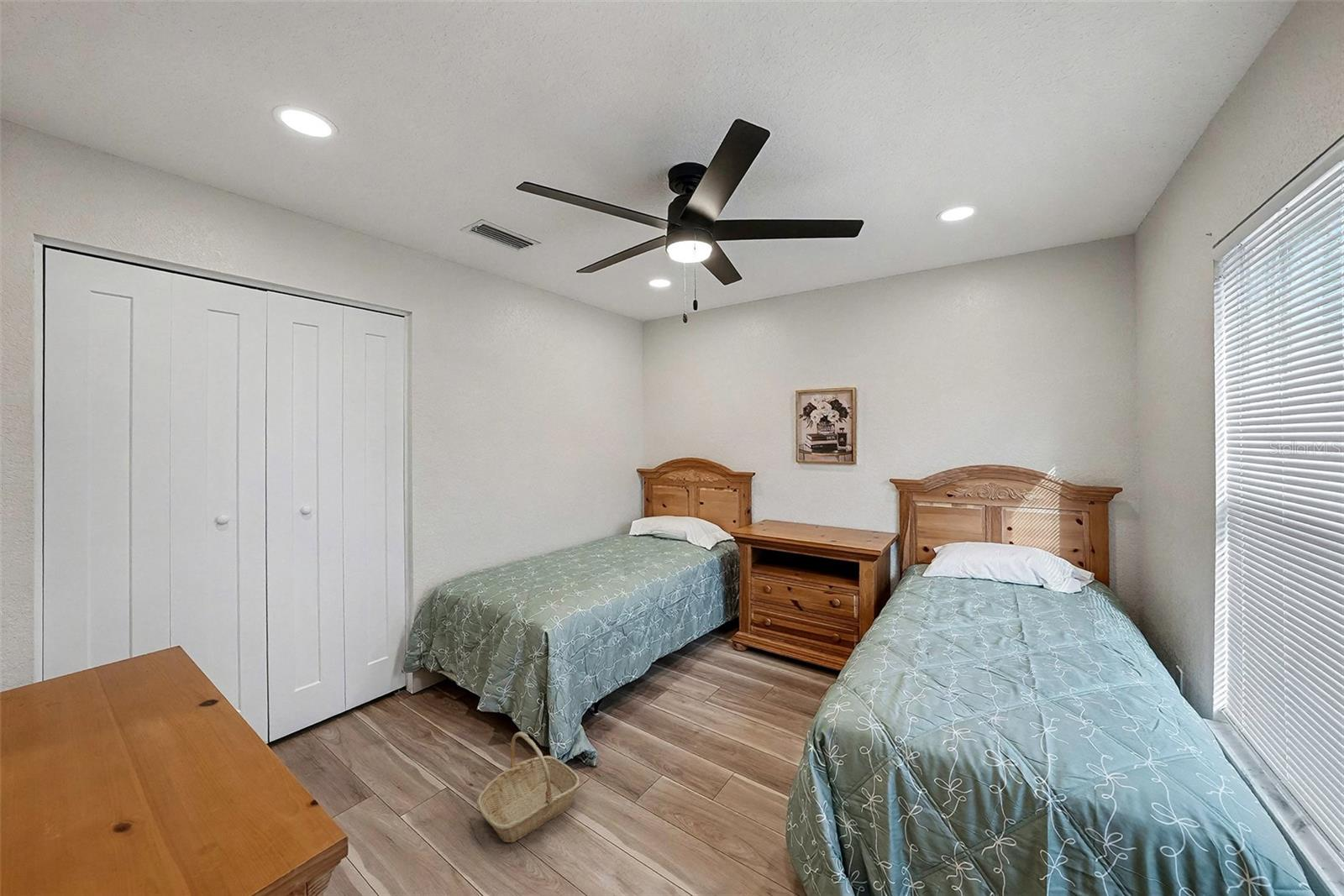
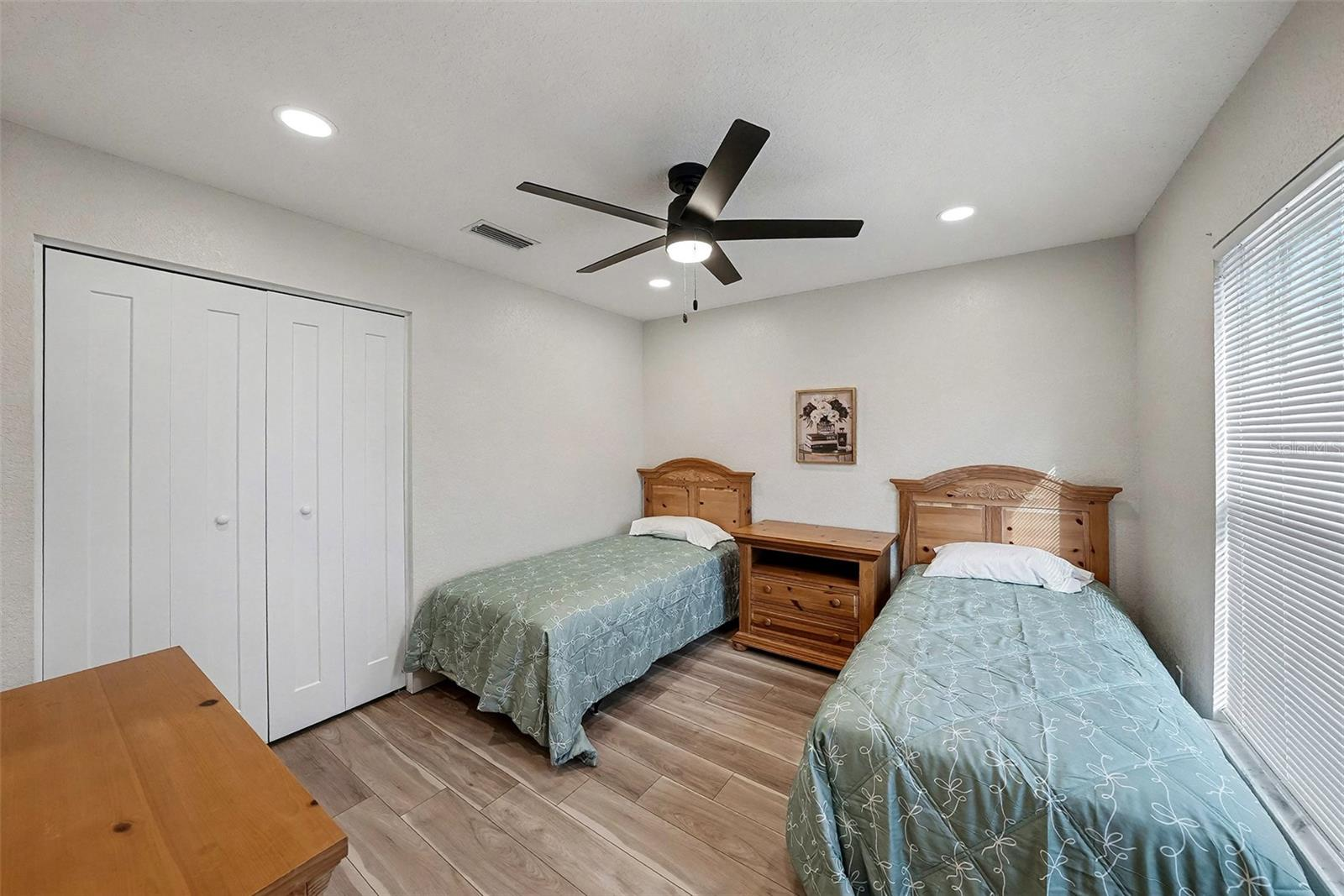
- basket (530, 772)
